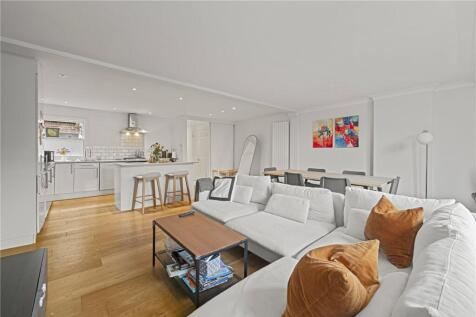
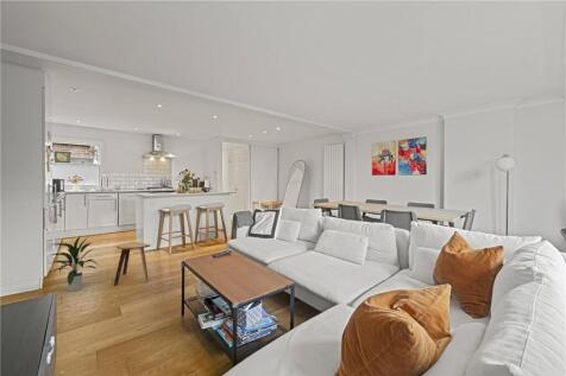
+ indoor plant (74, 262)
+ stool (127, 261)
